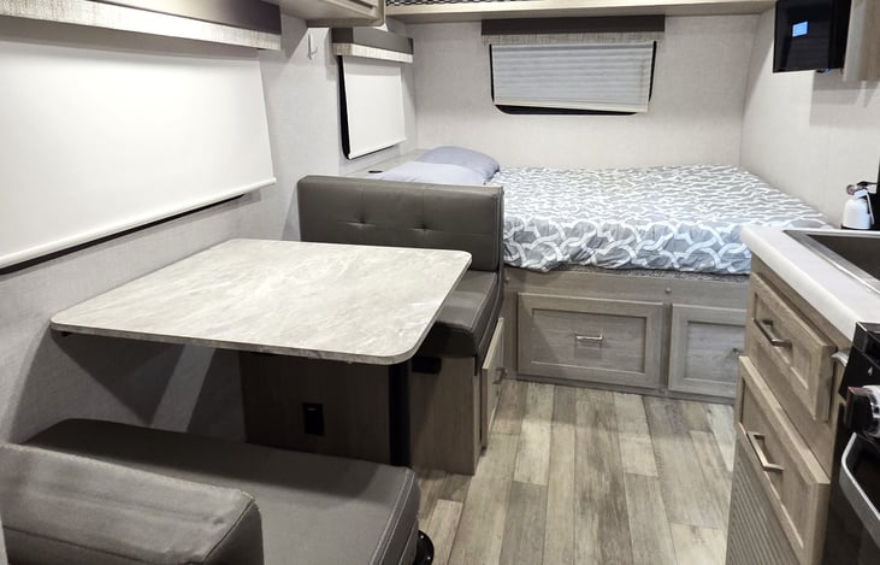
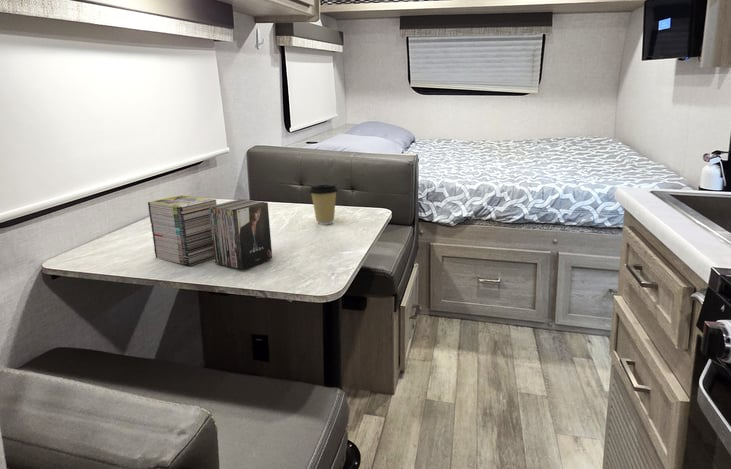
+ magazine (210, 230)
+ coffee cup (324, 203)
